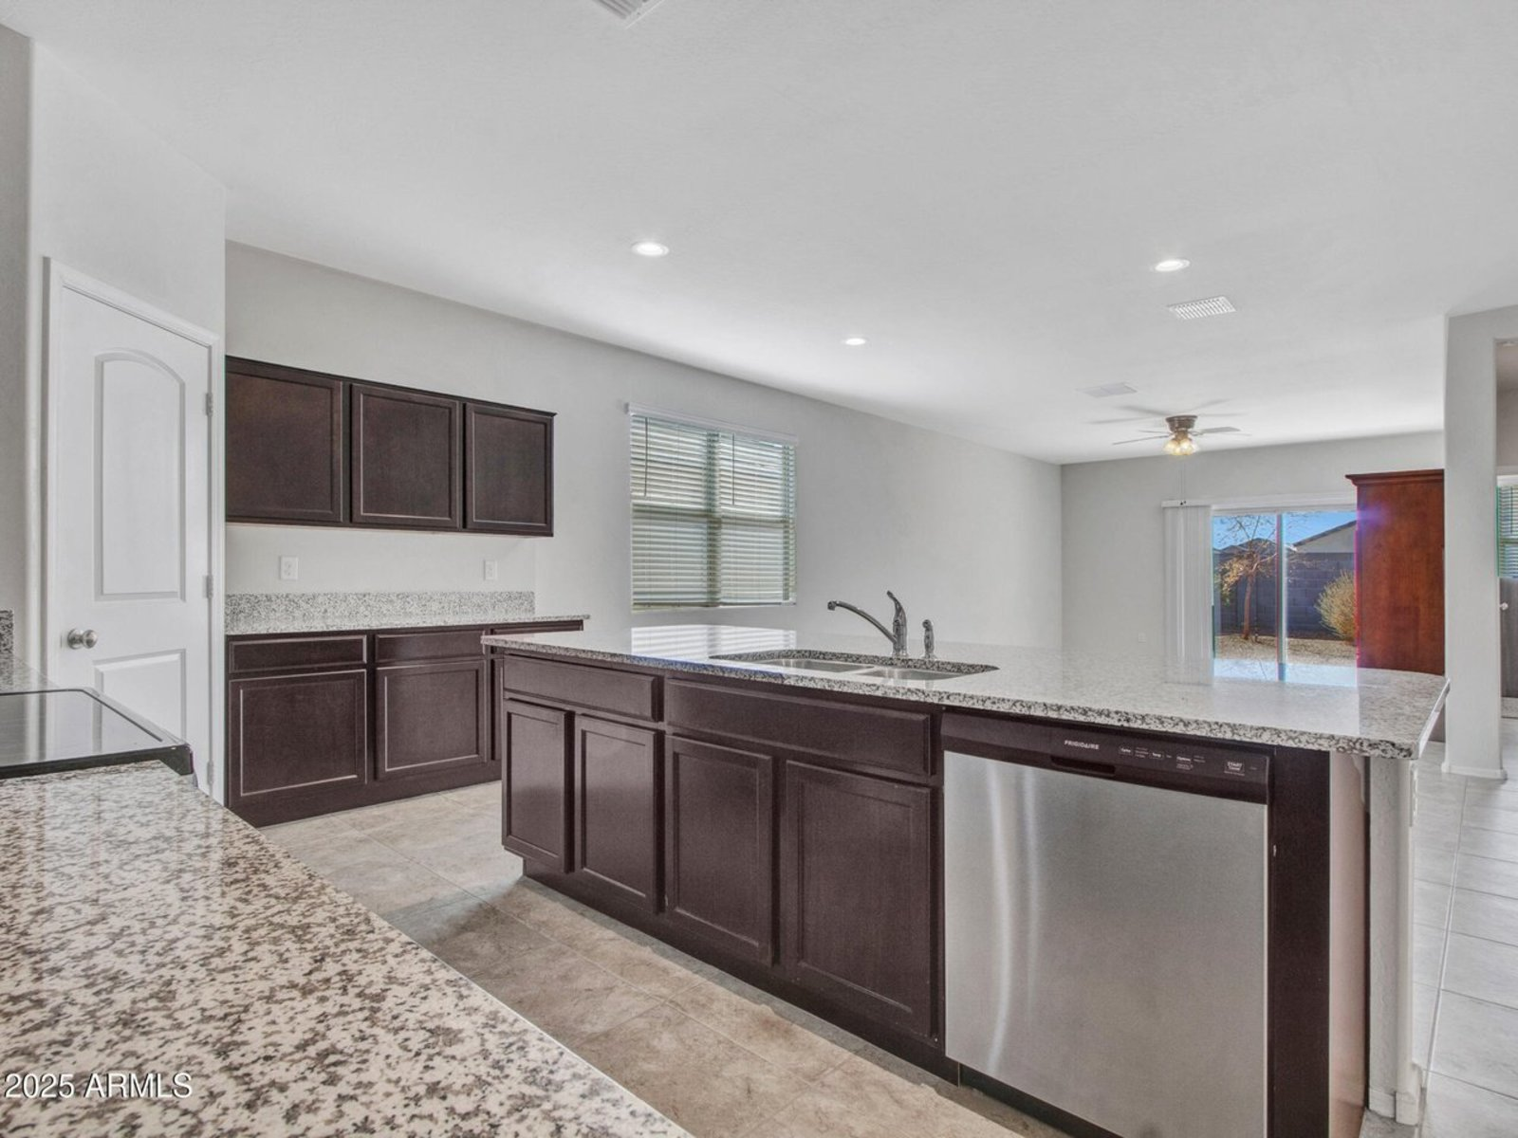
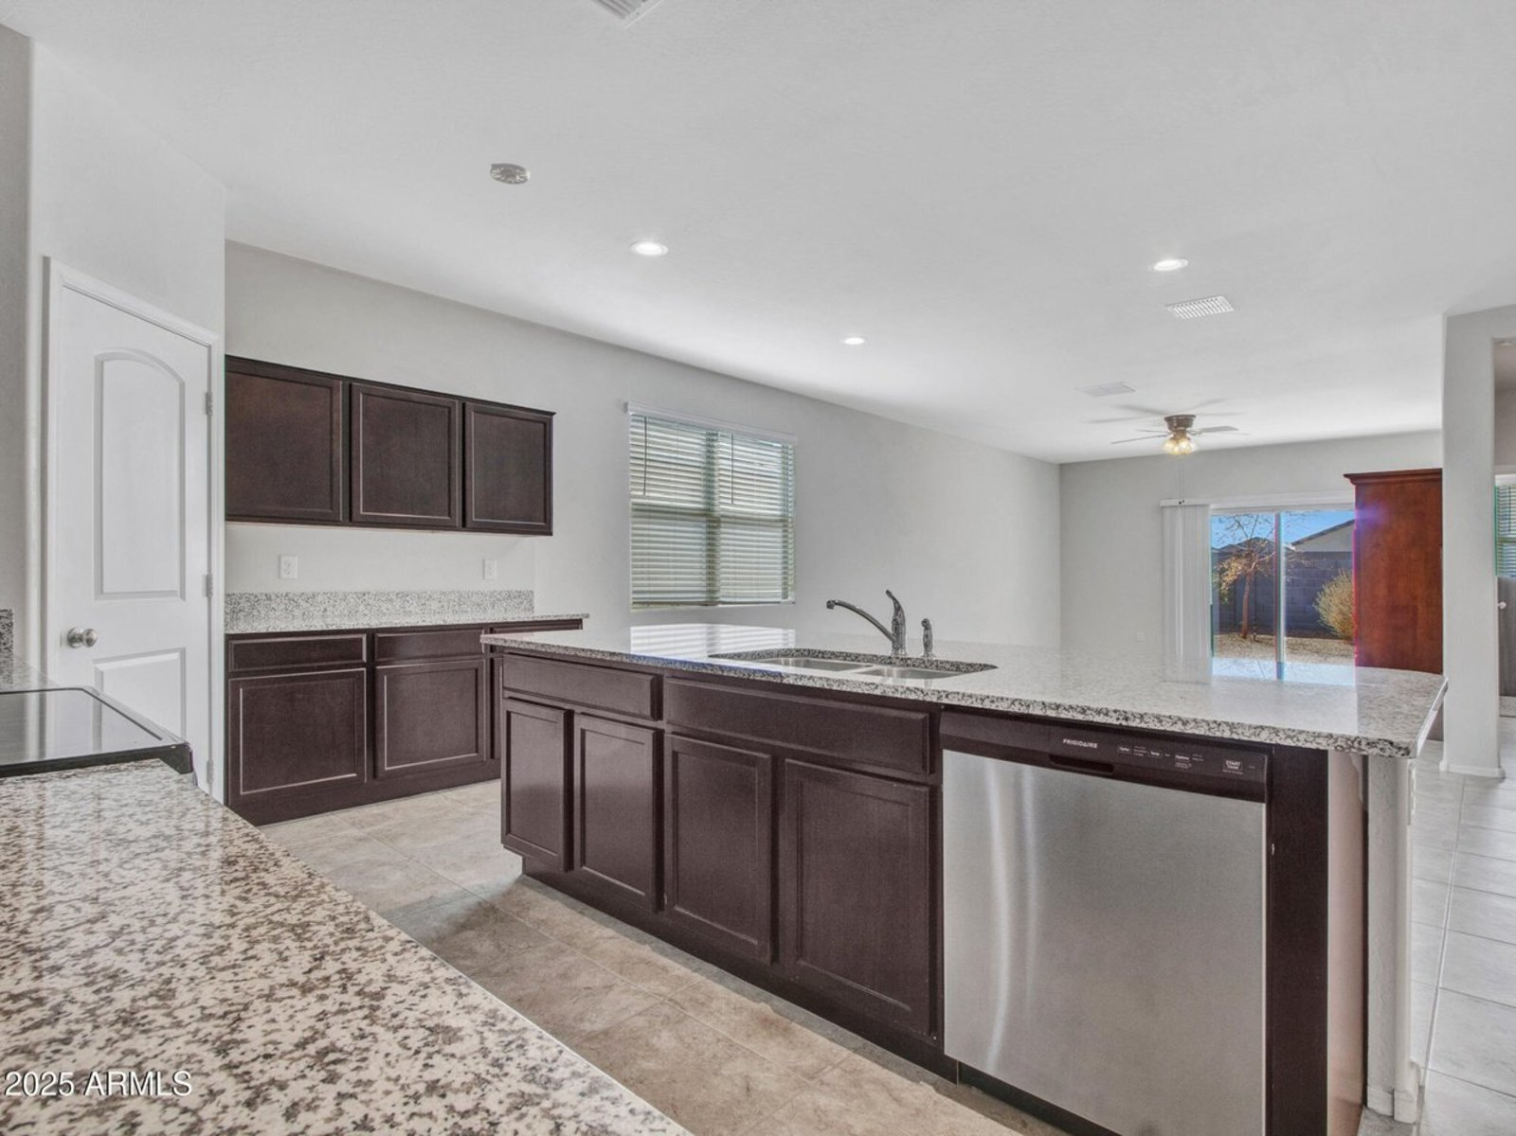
+ smoke detector (510, 175)
